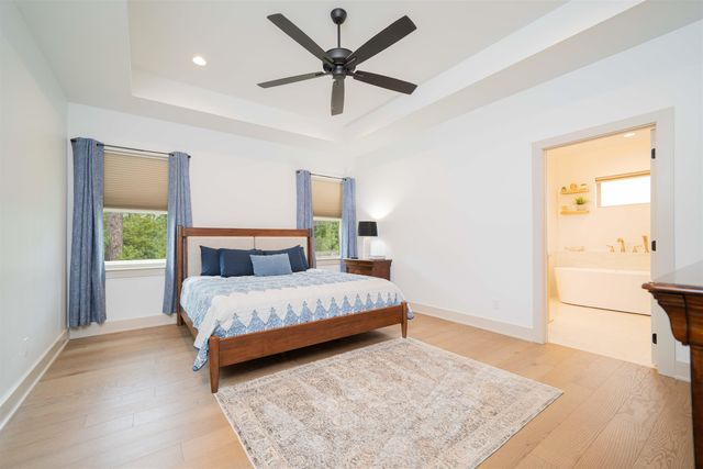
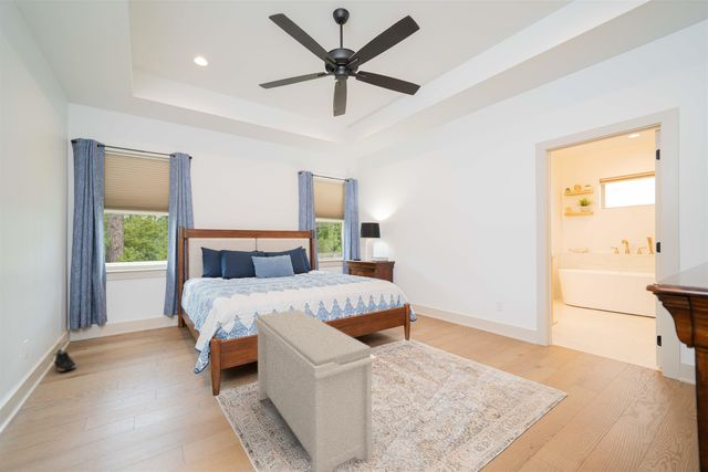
+ shoe (64, 360)
+ bench (305, 376)
